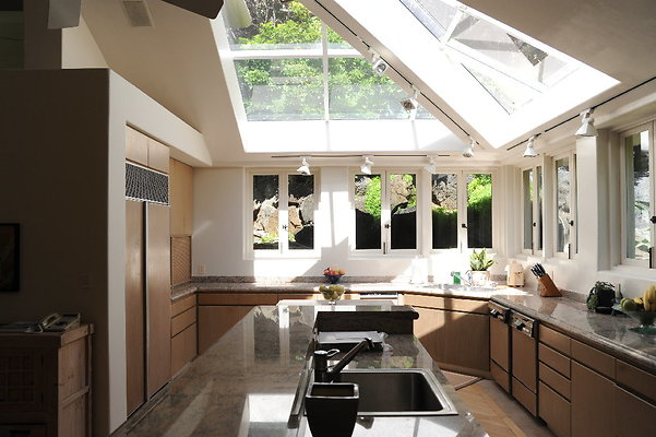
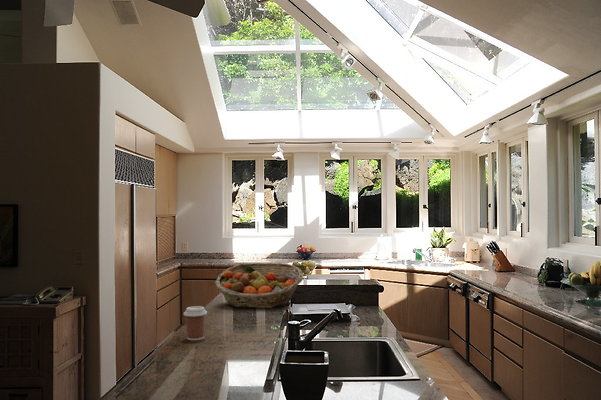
+ fruit basket (259, 284)
+ coffee cup (195, 323)
